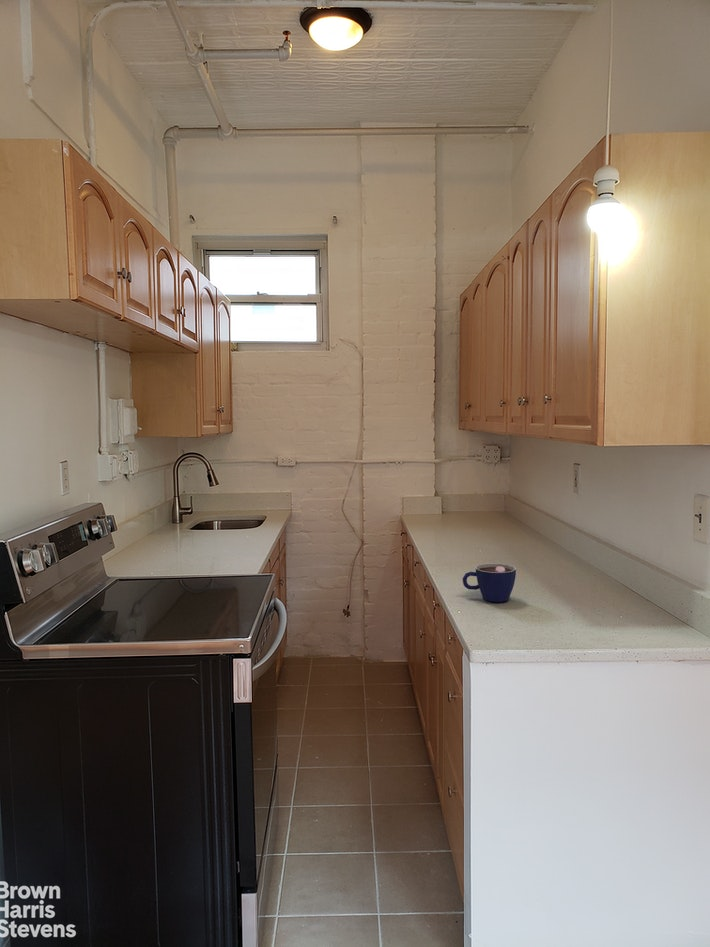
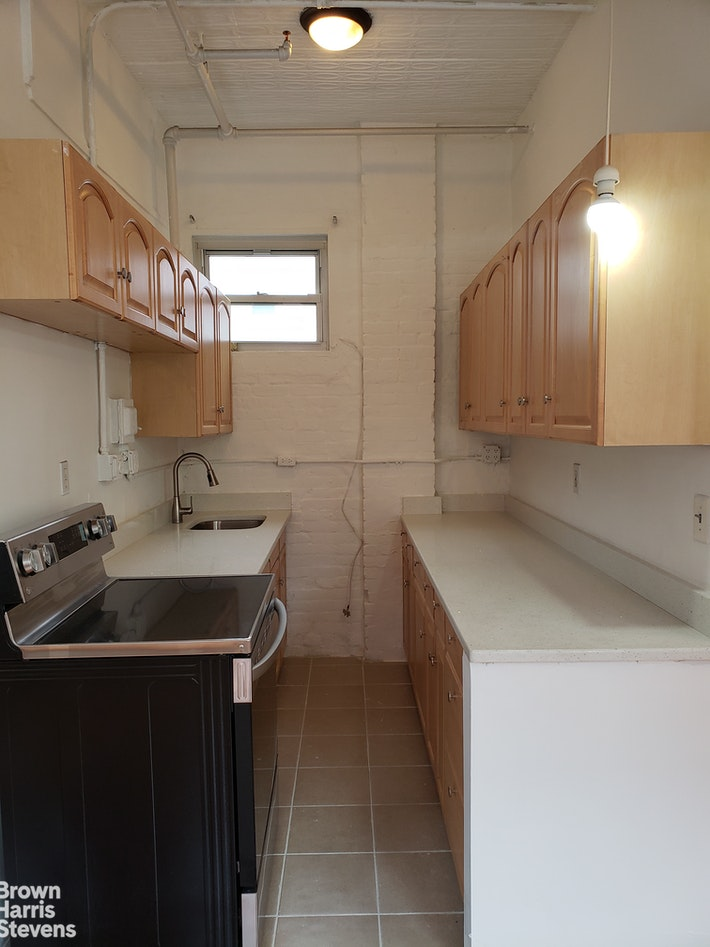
- cup (488, 582)
